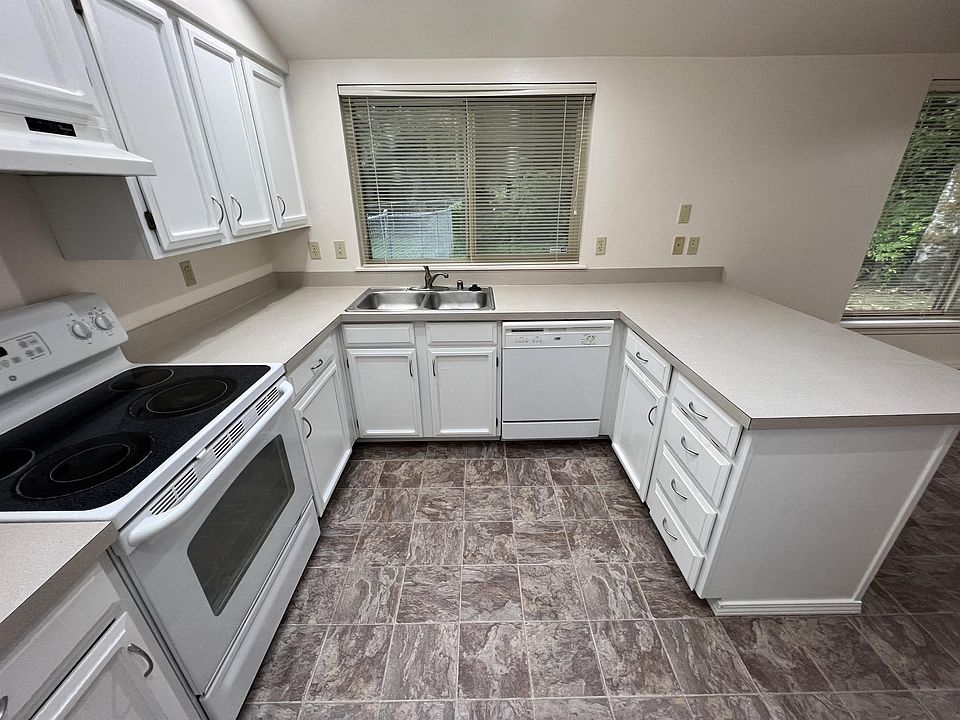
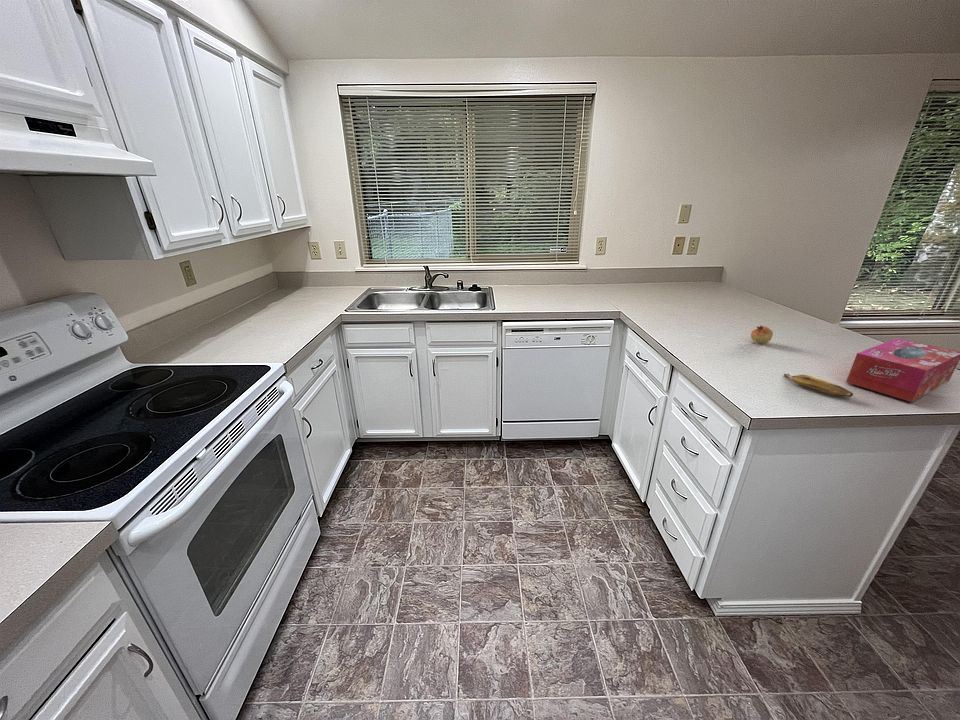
+ banana (813, 382)
+ tissue box (903, 367)
+ fruit (762, 333)
